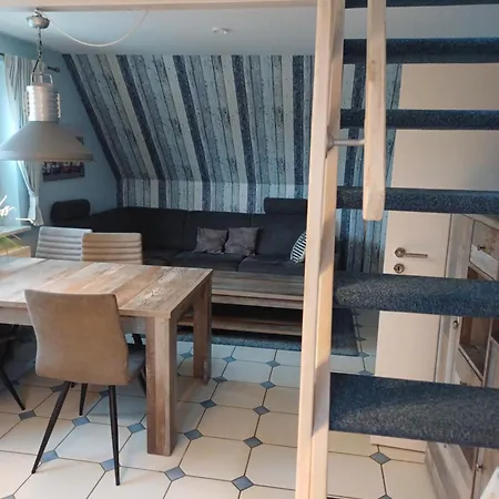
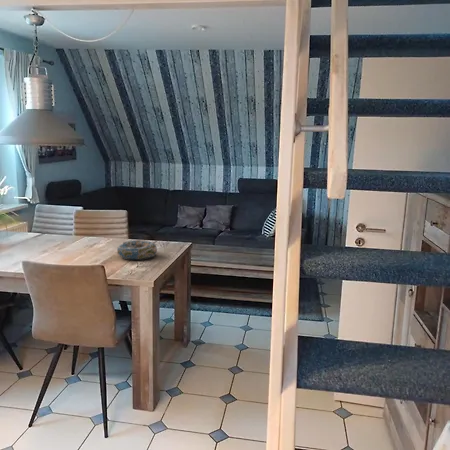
+ decorative bowl (137, 249)
